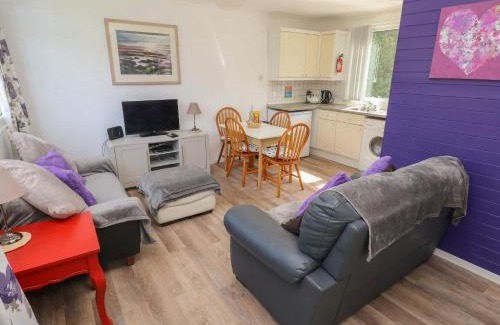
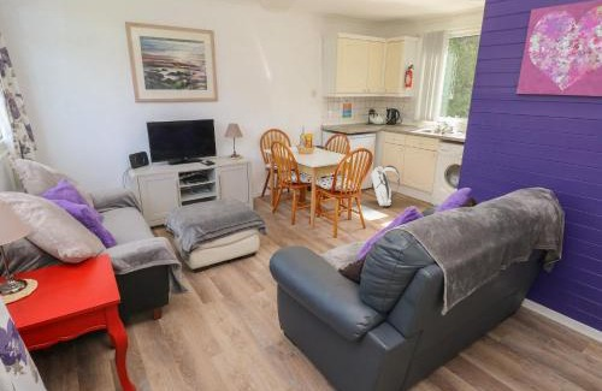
+ backpack (384, 184)
